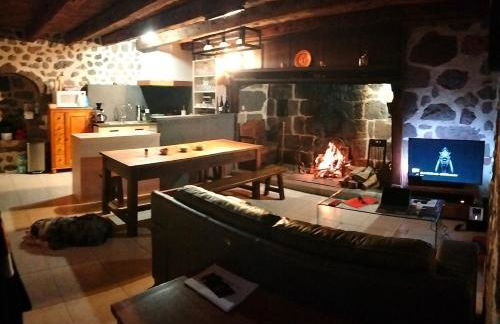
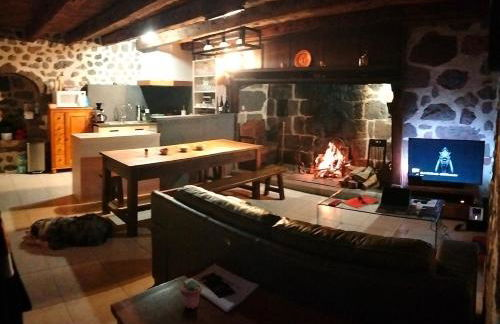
+ potted succulent (191, 292)
